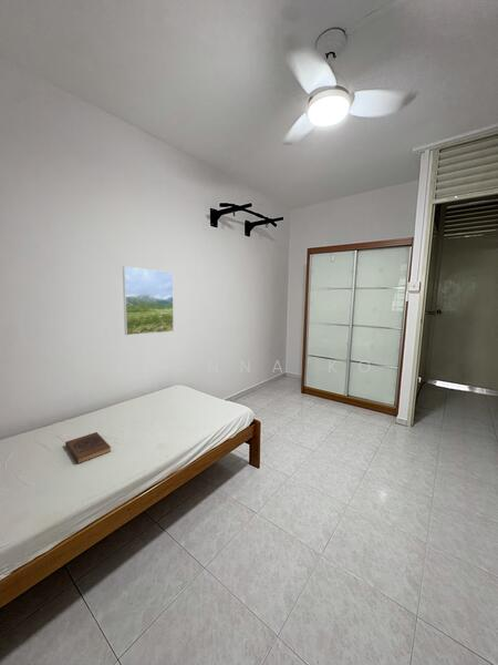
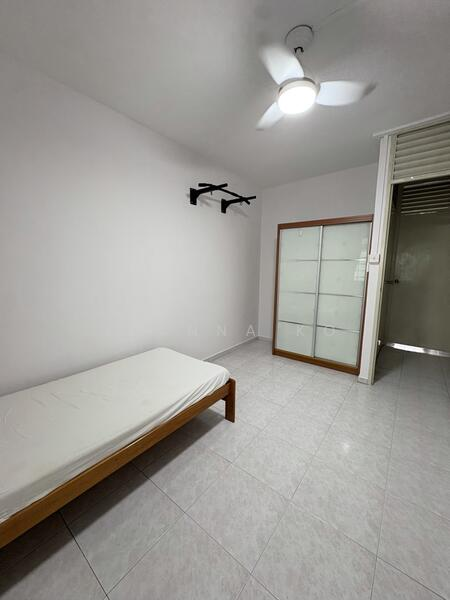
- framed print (149, 301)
- book (87, 446)
